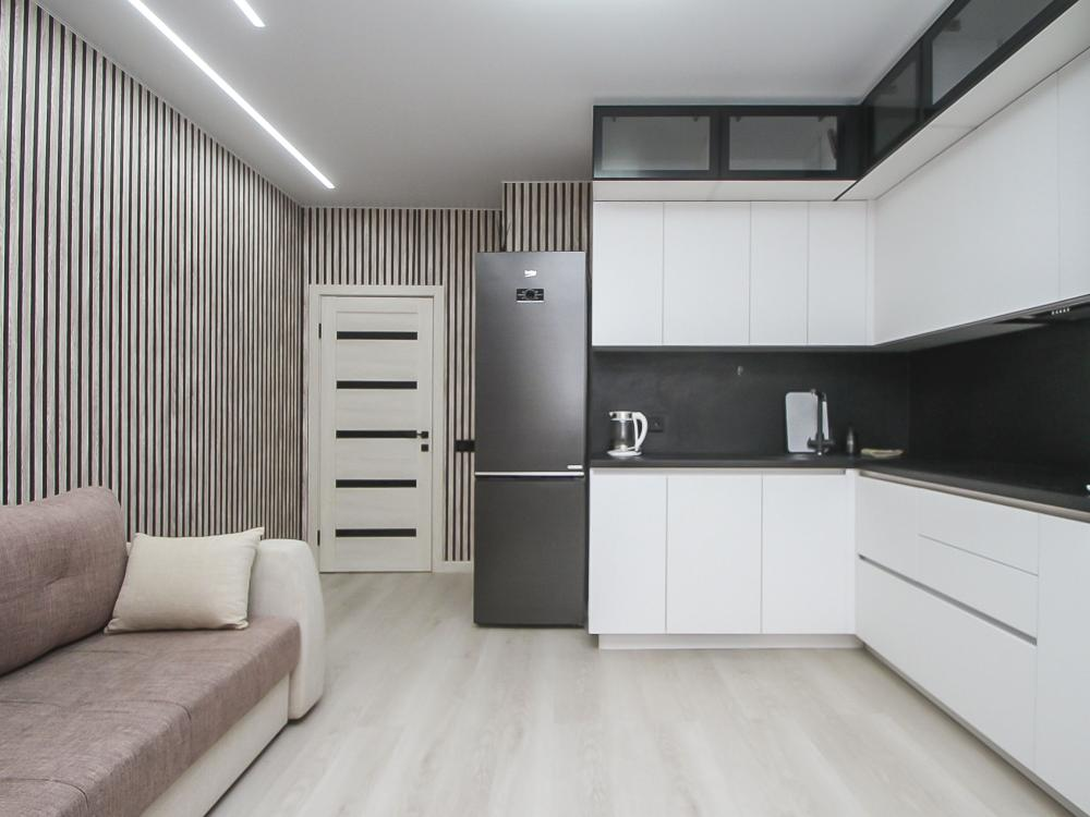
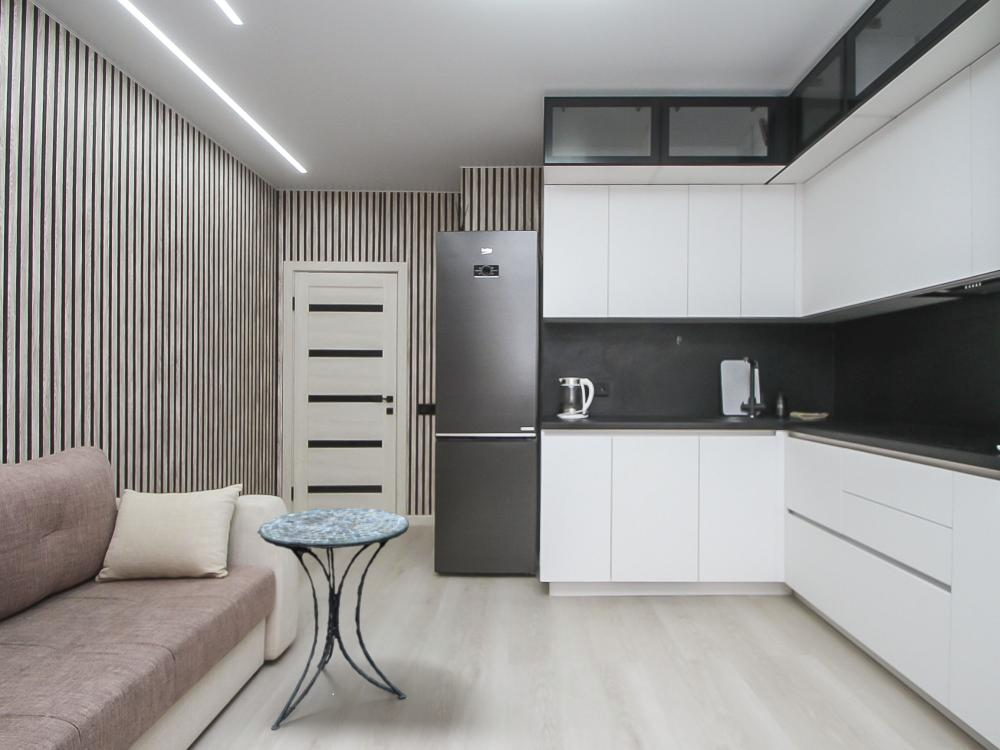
+ side table (335, 608)
